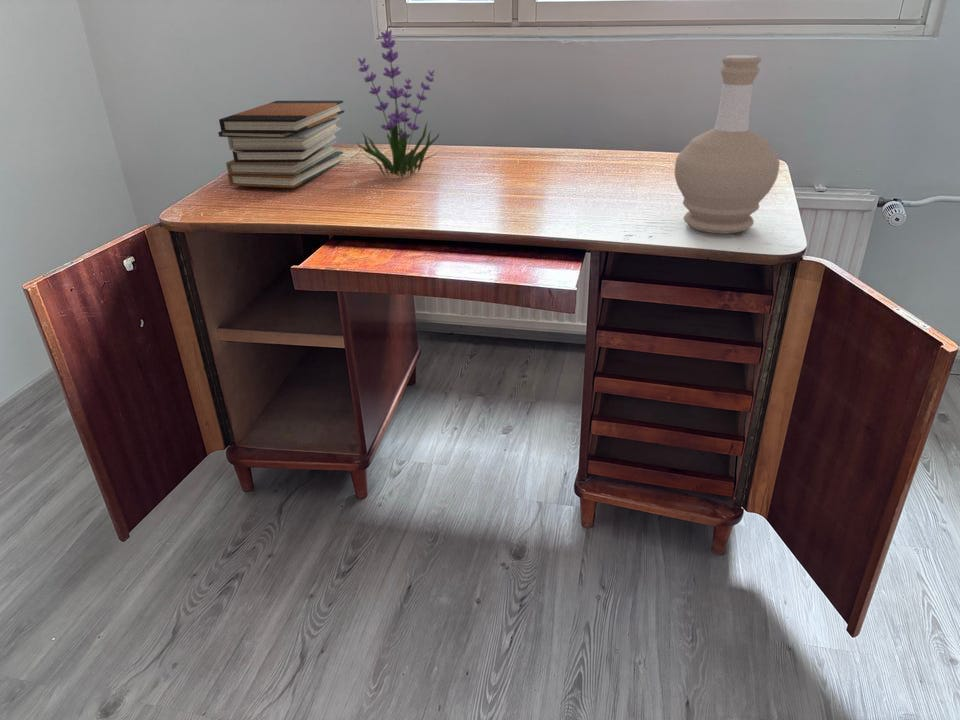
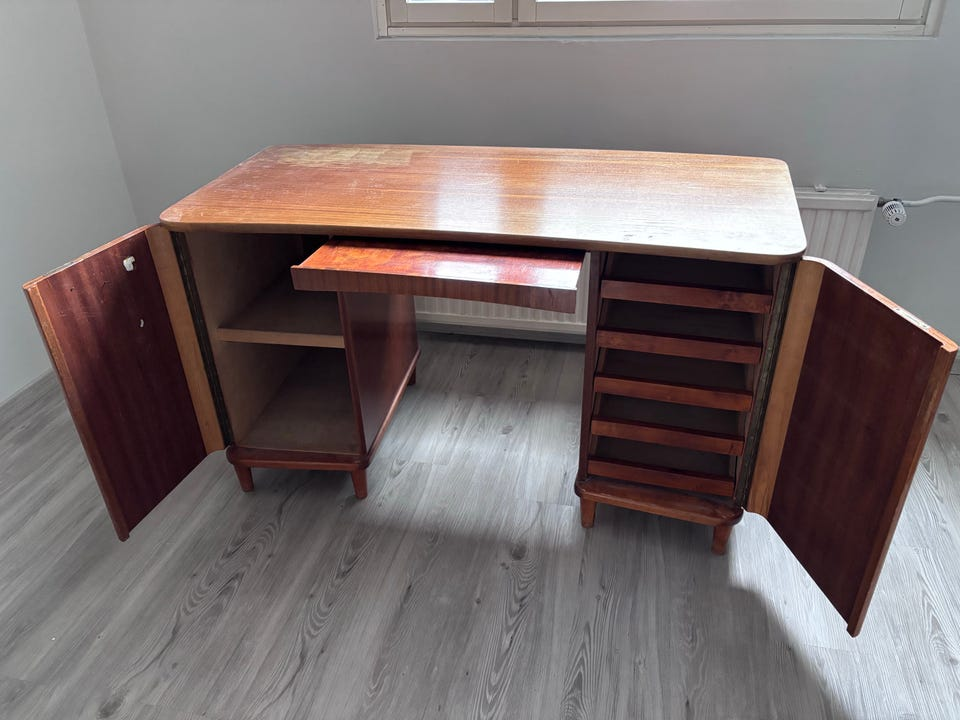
- plant (396, 105)
- book stack (288, 141)
- bottle (728, 146)
